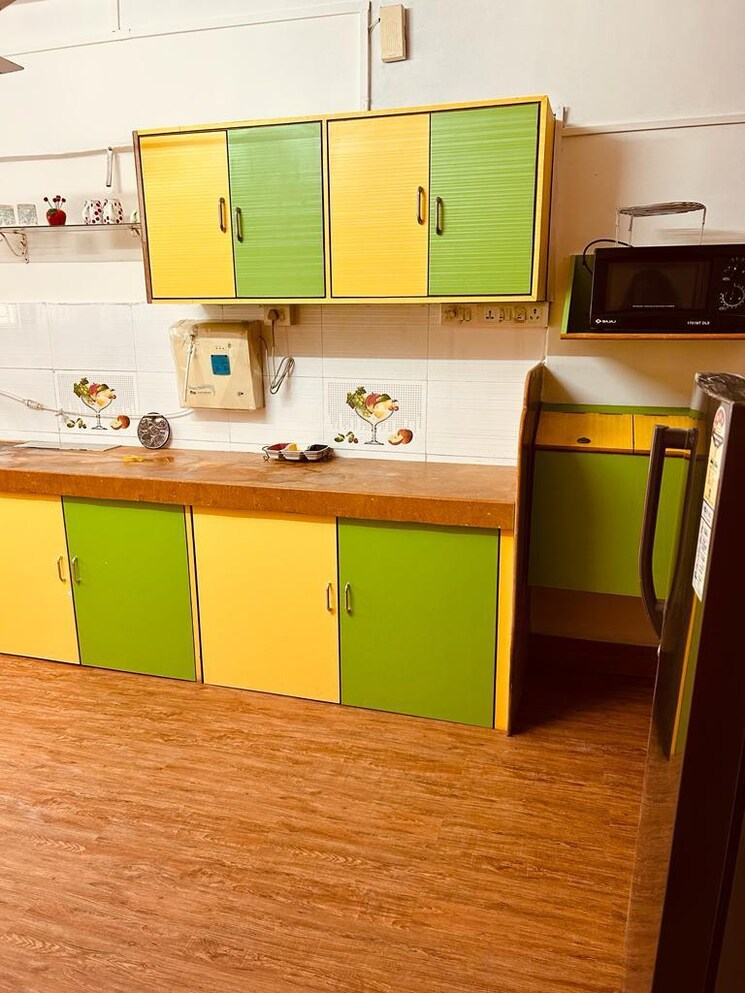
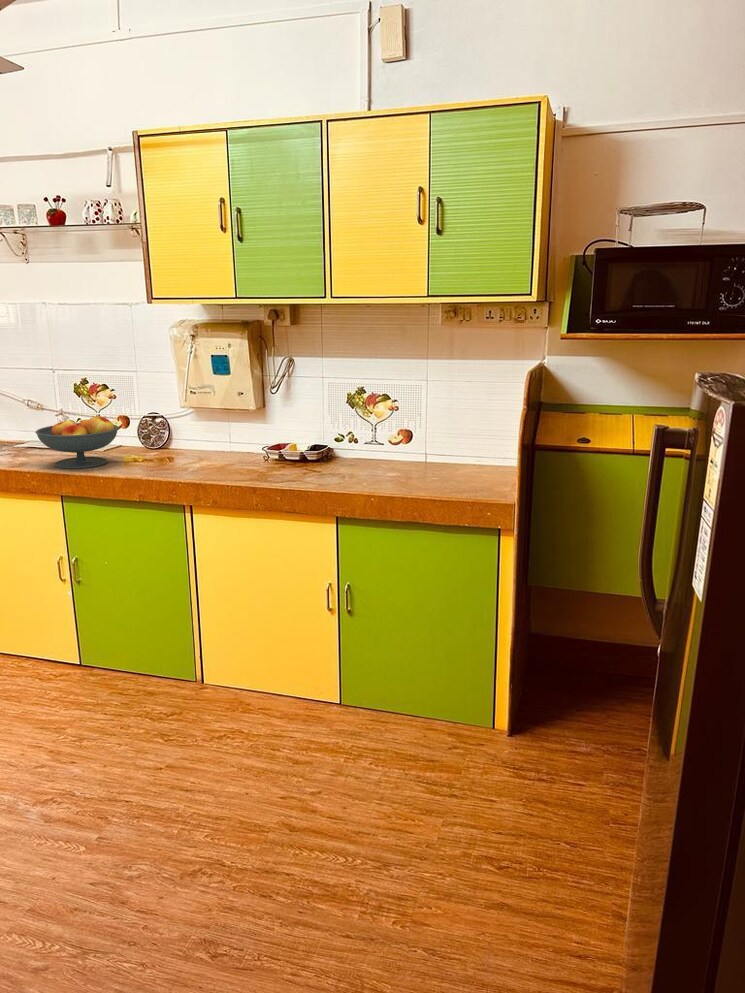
+ fruit bowl (78, 440)
